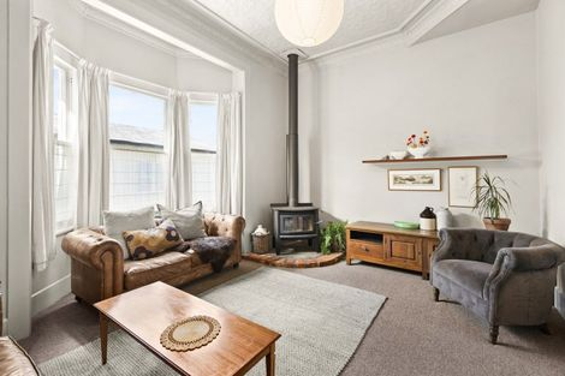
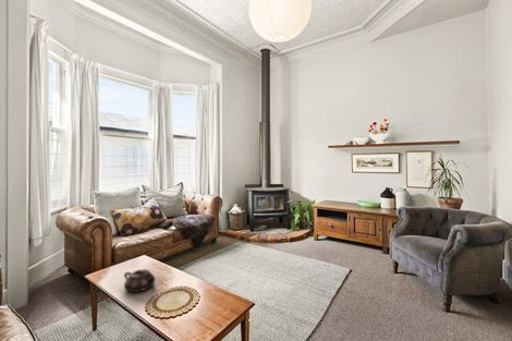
+ teapot (139, 278)
